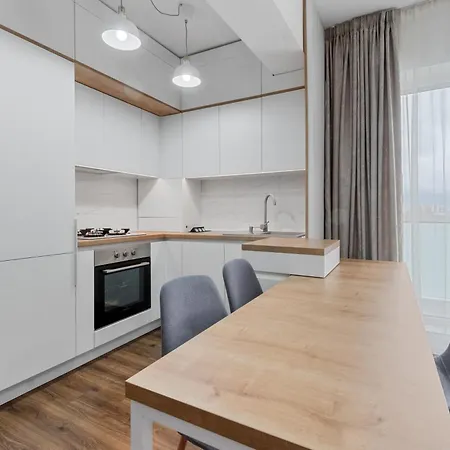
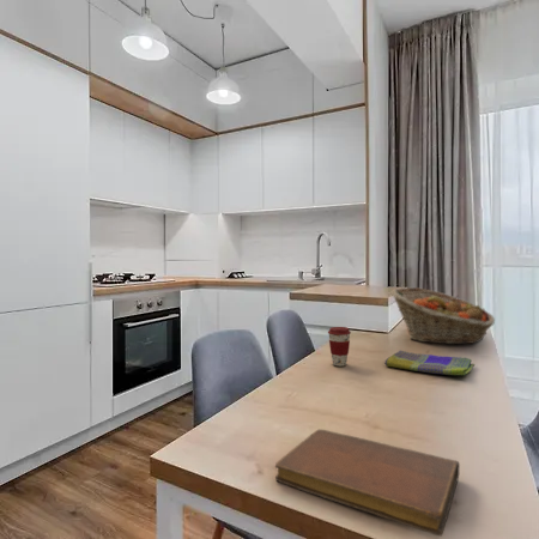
+ notebook (367, 470)
+ dish towel (428, 362)
+ coffee cup (339, 346)
+ fruit basket (441, 313)
